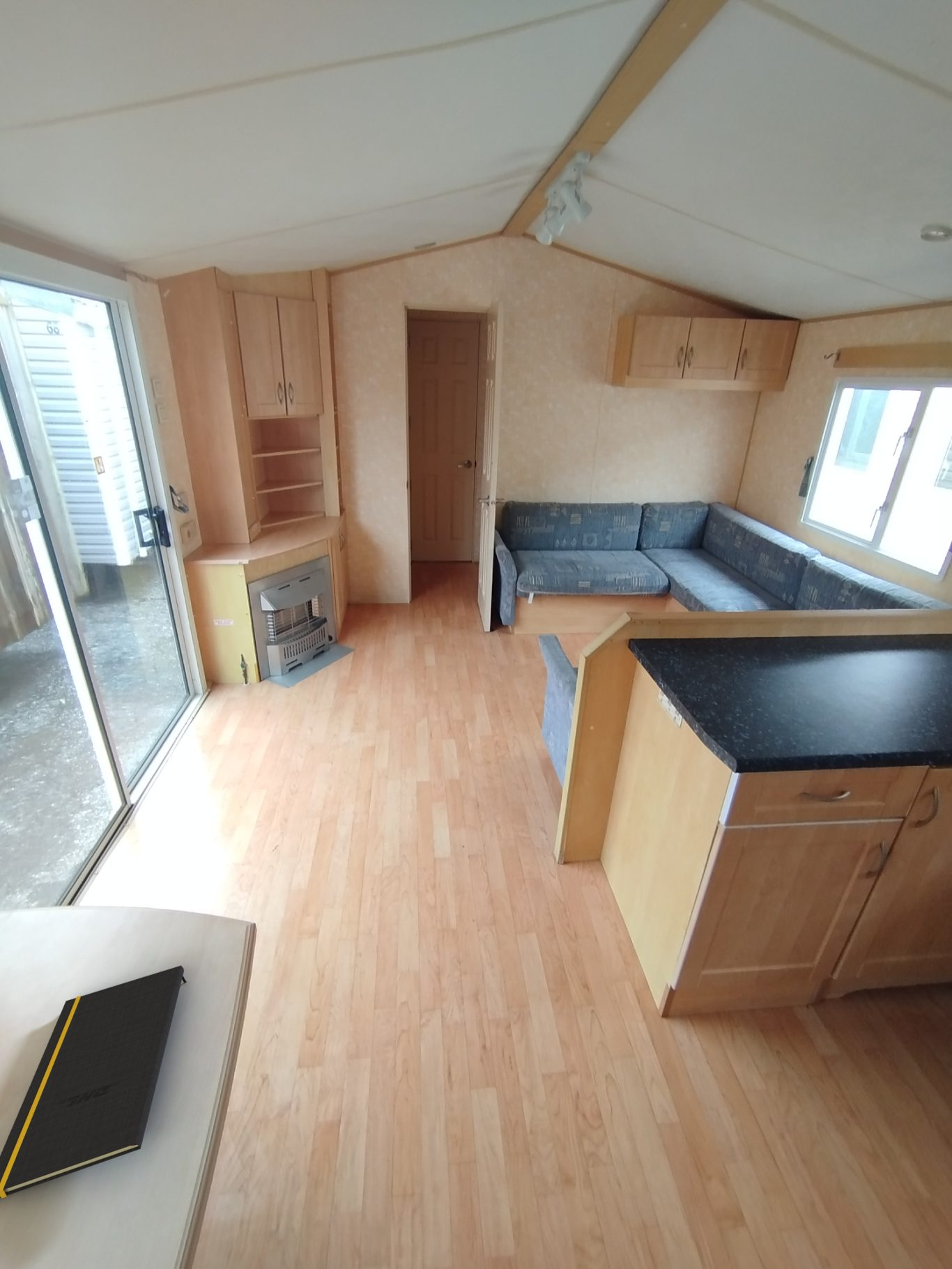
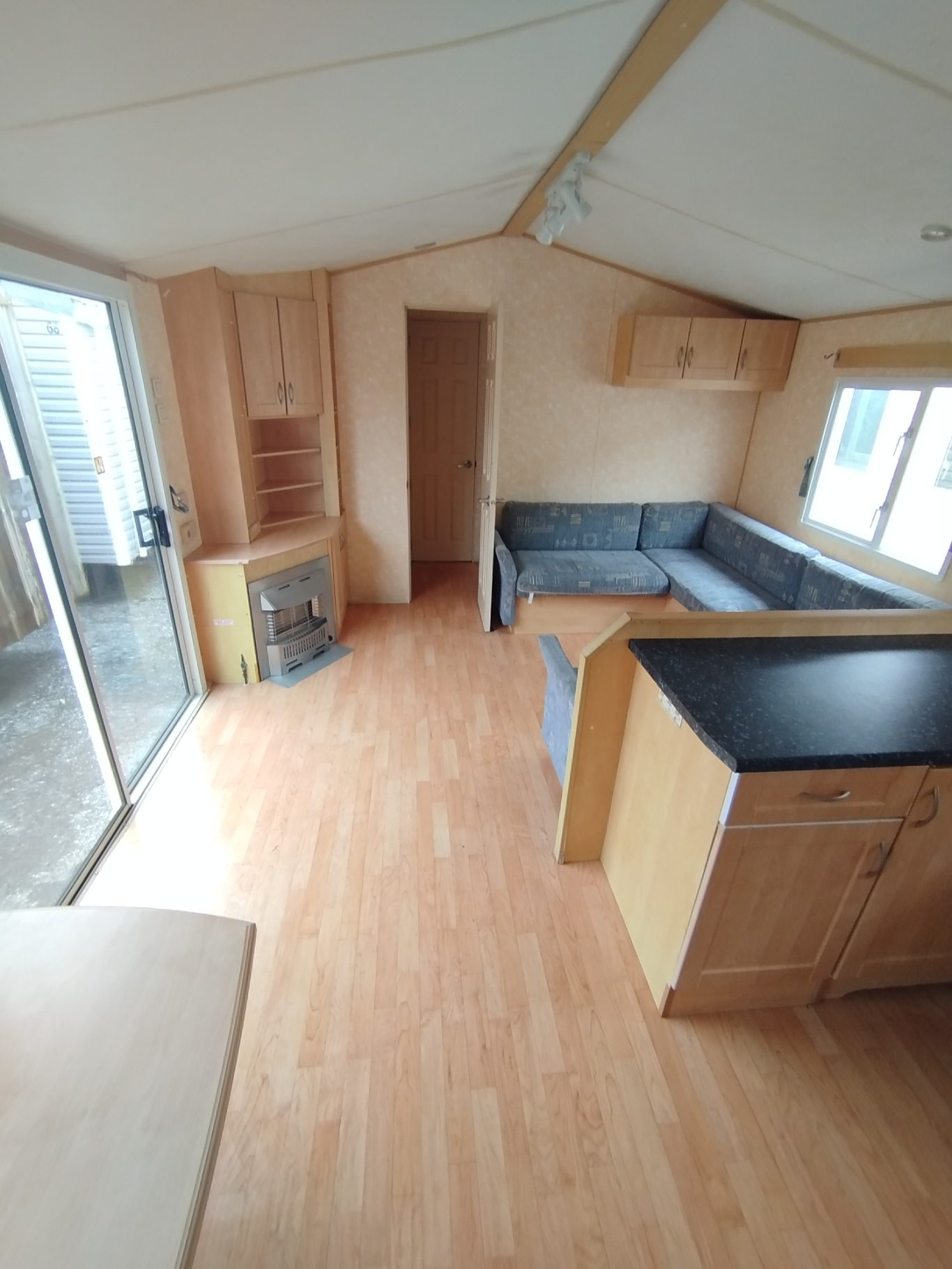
- notepad (99, 1066)
